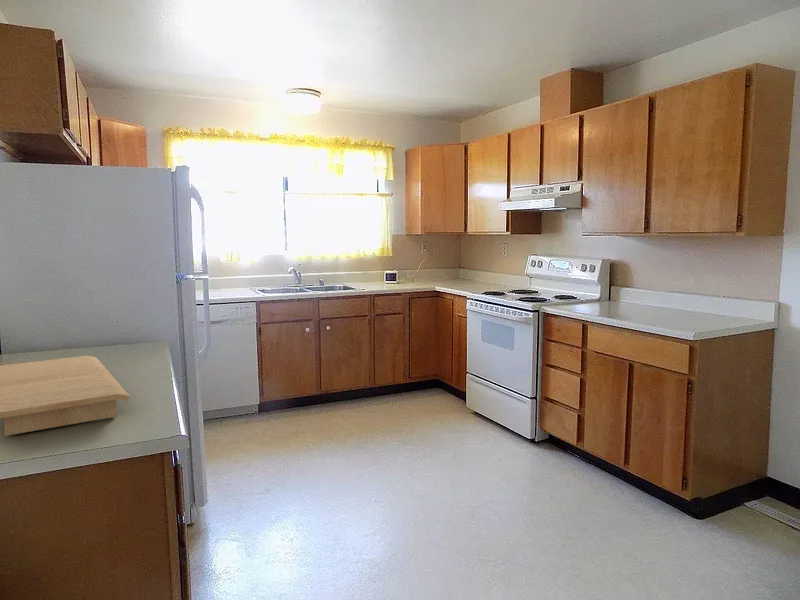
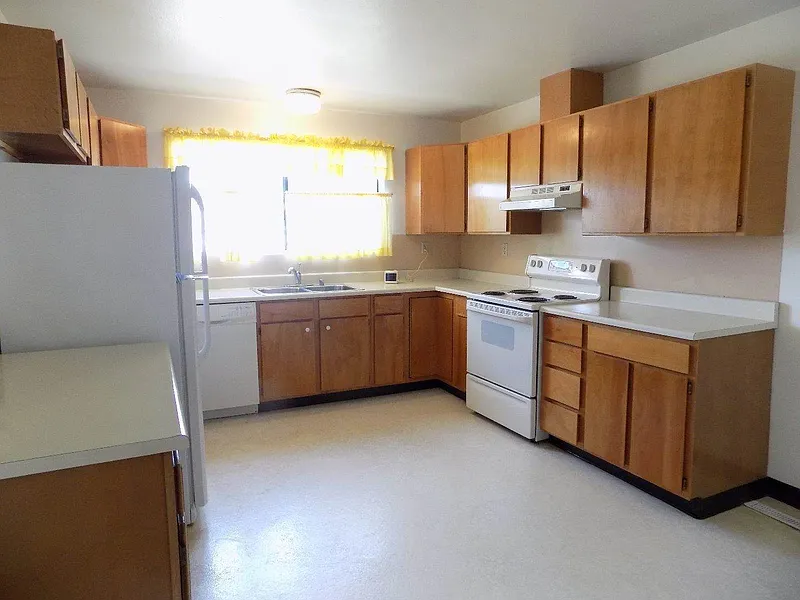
- cutting board (52, 390)
